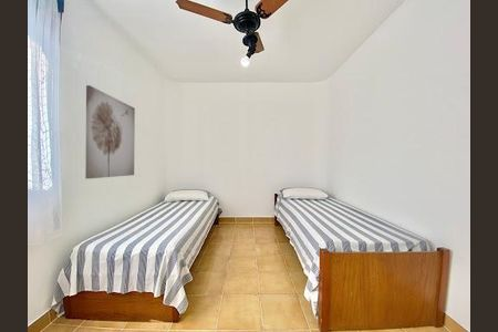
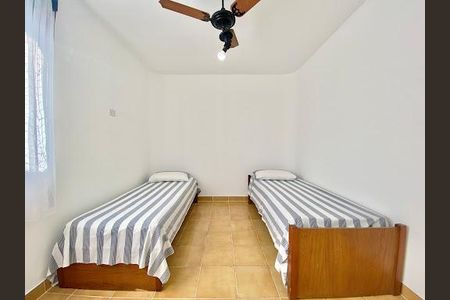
- wall art (114, 137)
